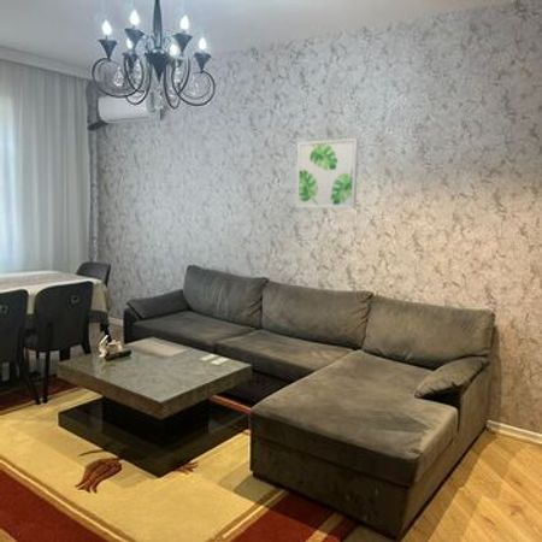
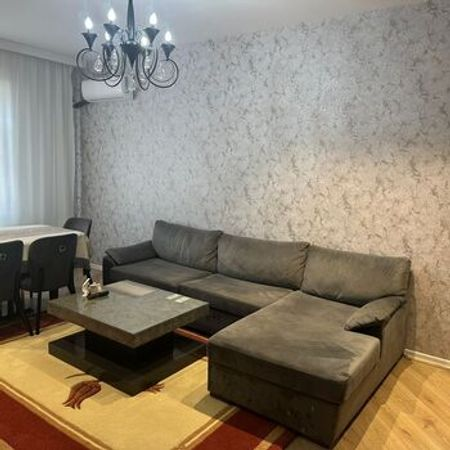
- wall art (325, 173)
